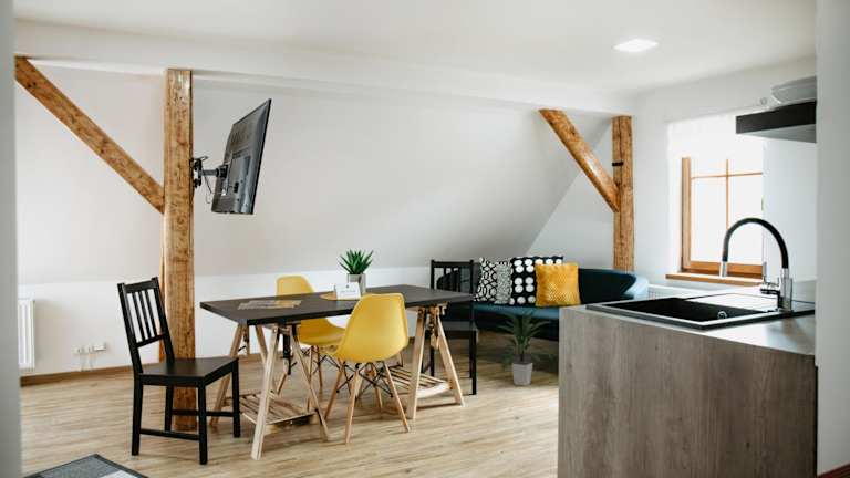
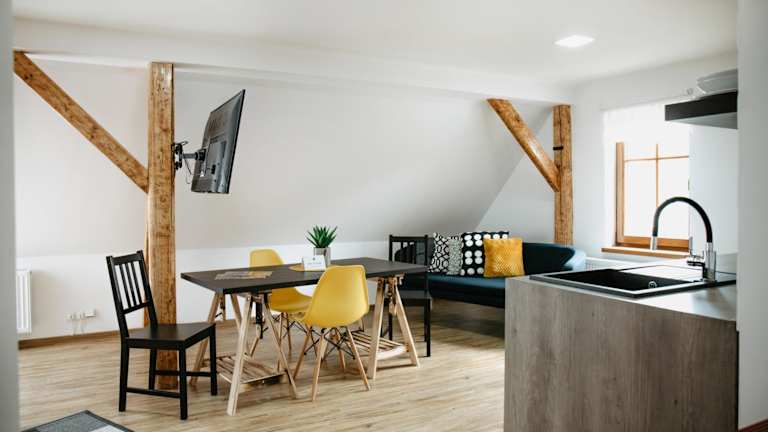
- indoor plant (519, 344)
